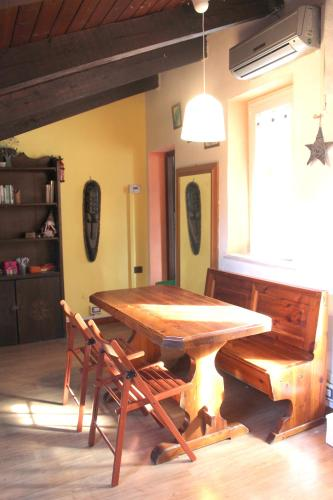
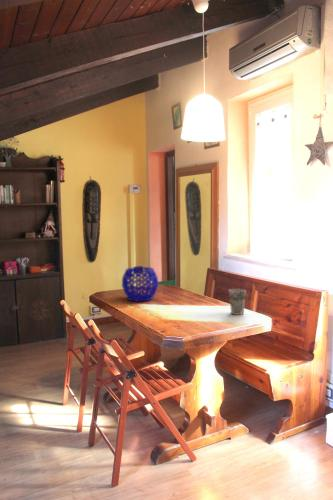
+ decorative bowl (140, 284)
+ cup (237, 301)
